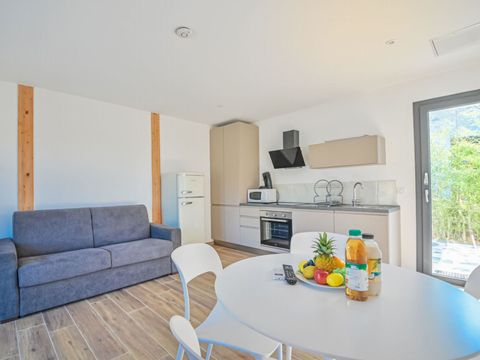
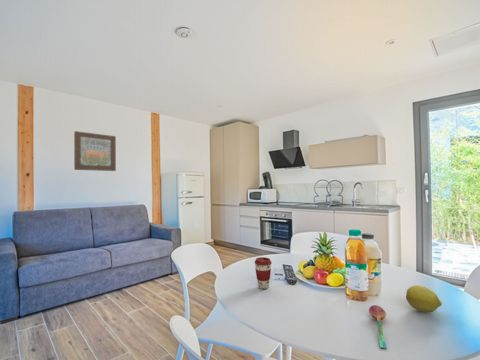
+ soupspoon (379, 324)
+ wall art (96, 152)
+ lemon (423, 298)
+ coffee cup (263, 273)
